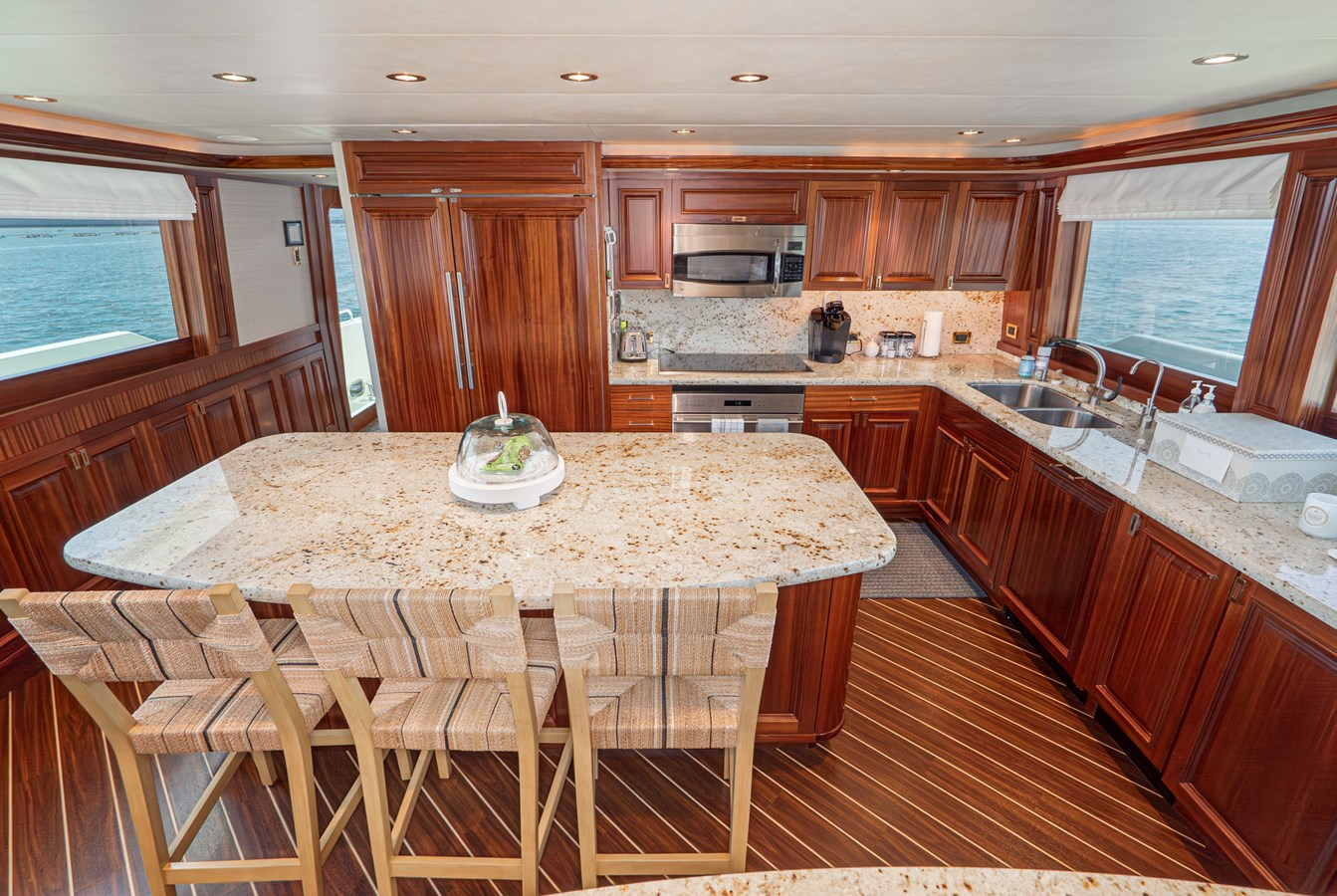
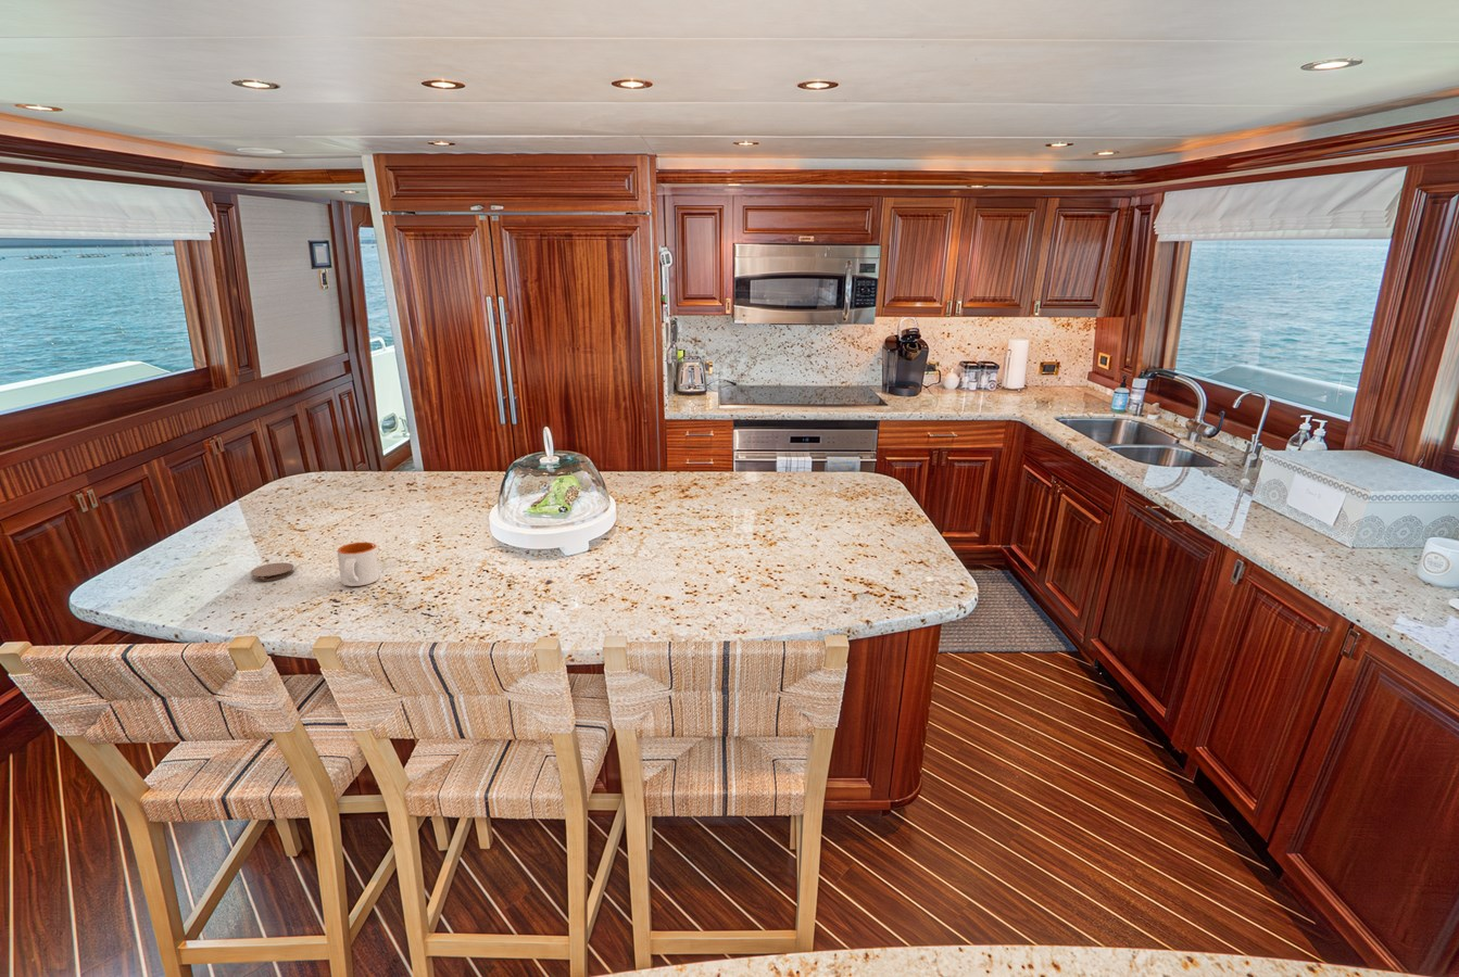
+ mug (357, 566)
+ coaster (273, 571)
